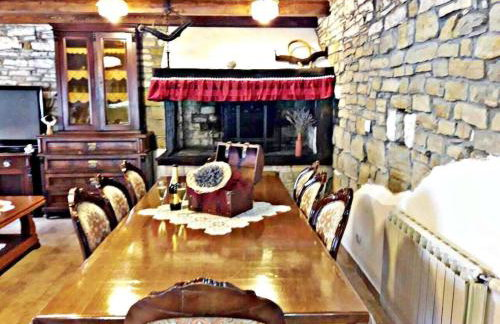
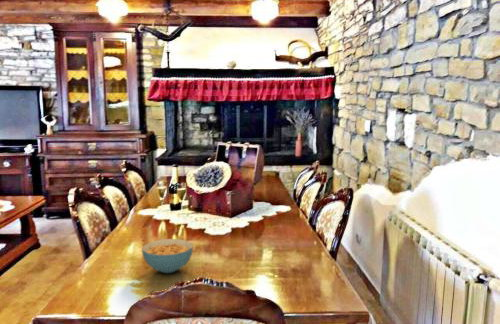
+ cereal bowl (168, 258)
